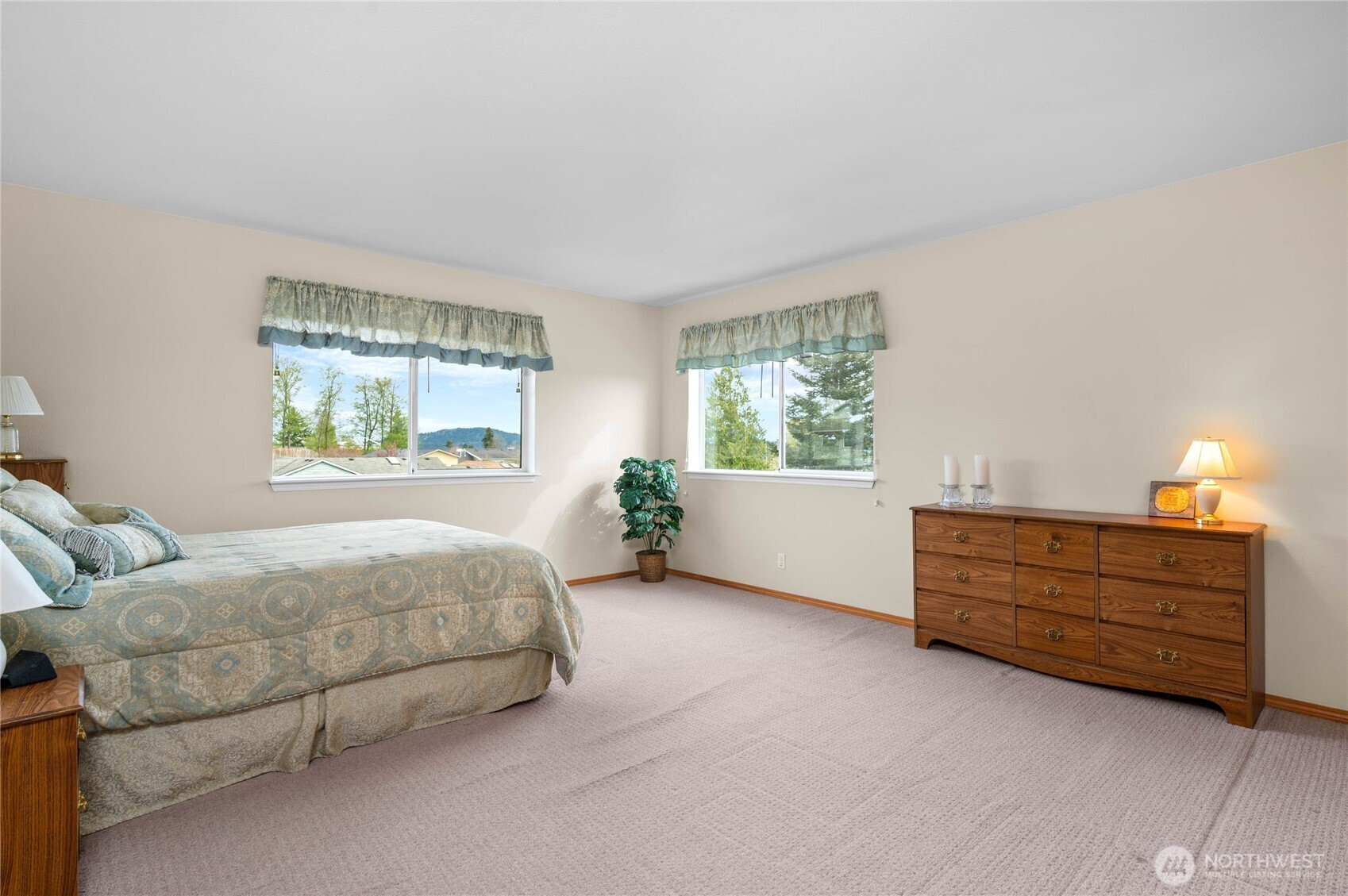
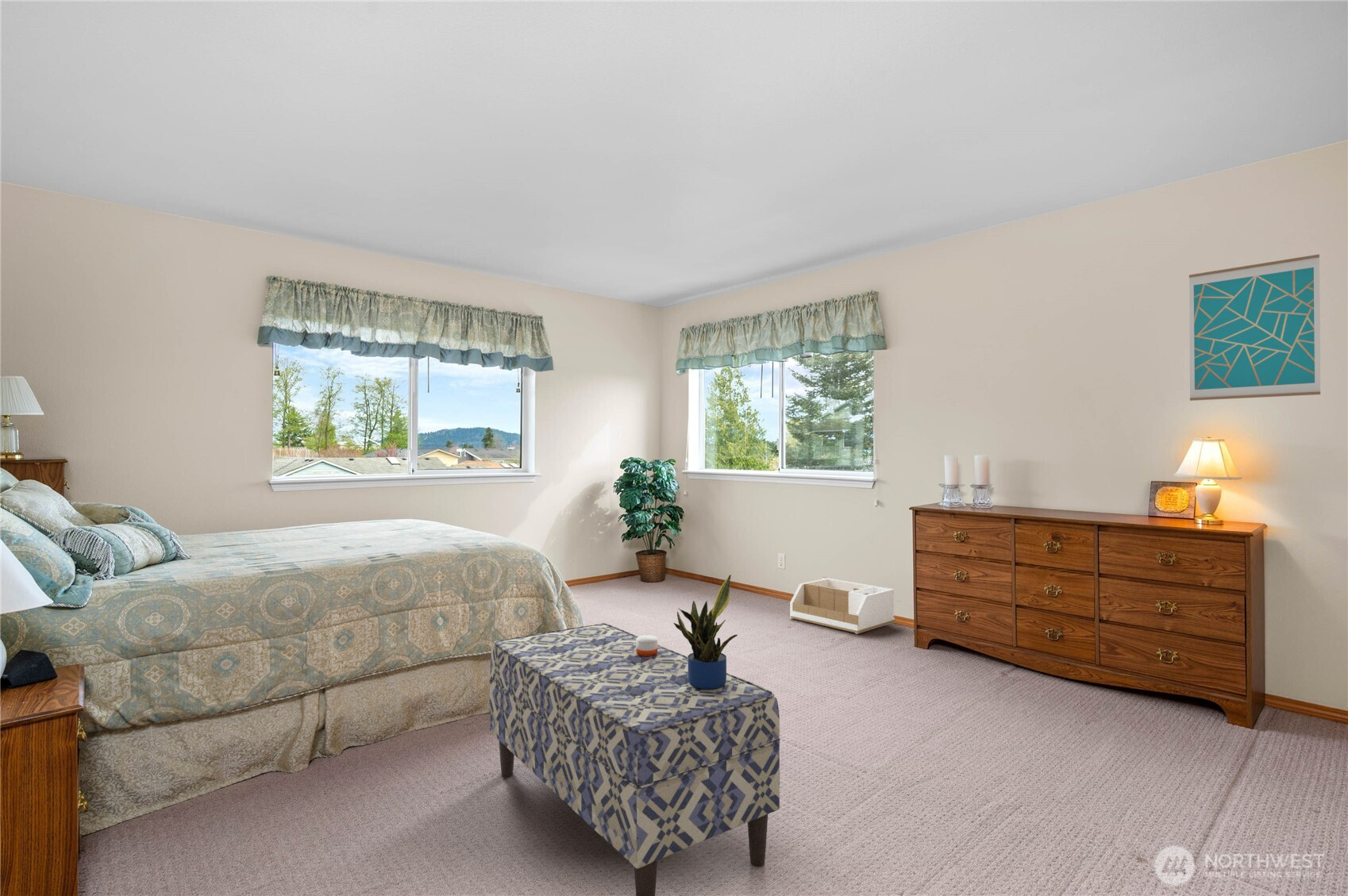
+ bench (617, 738)
+ candle (646, 637)
+ wall art (1251, 331)
+ potted plant (707, 629)
+ storage bin (839, 603)
